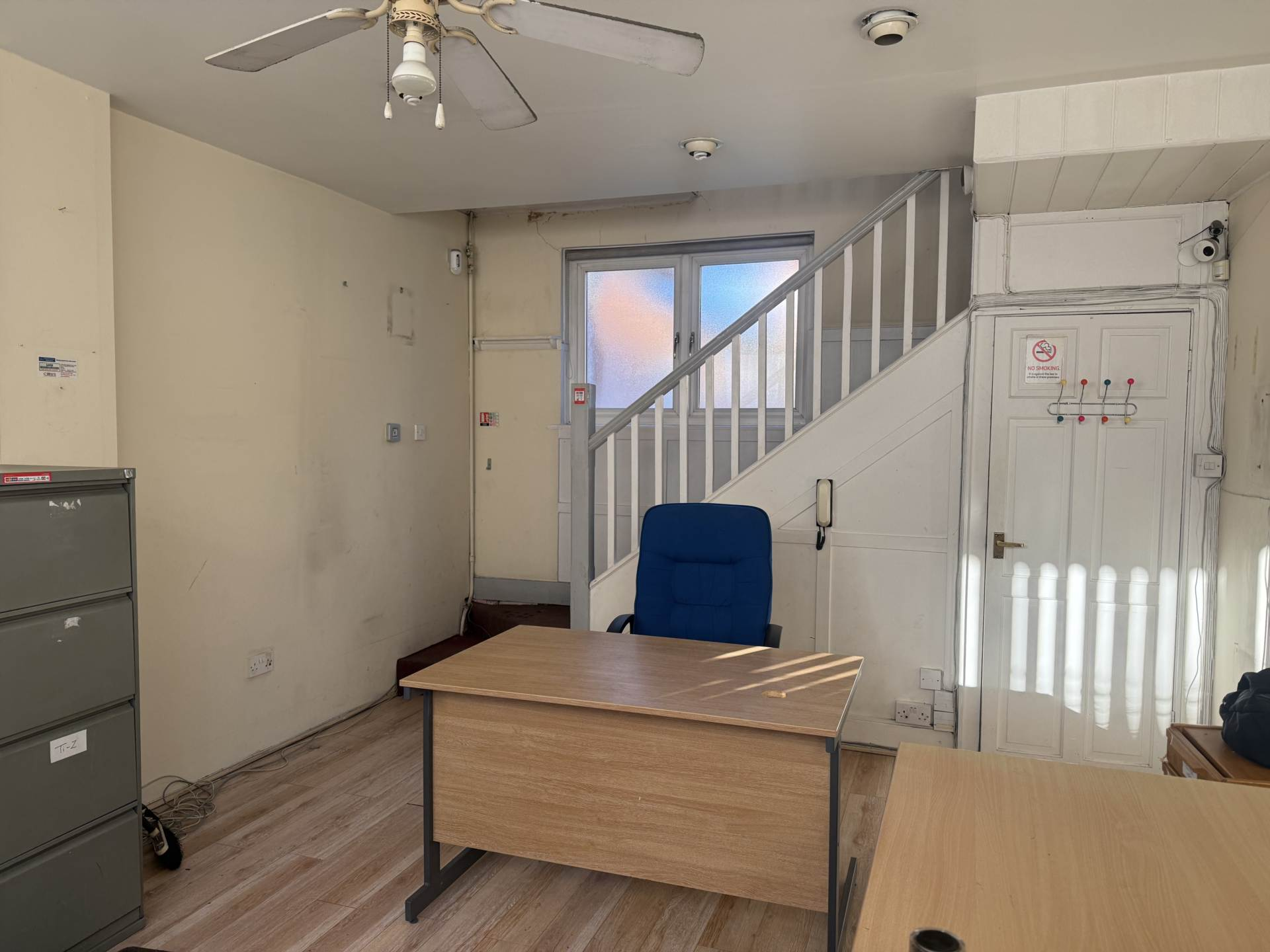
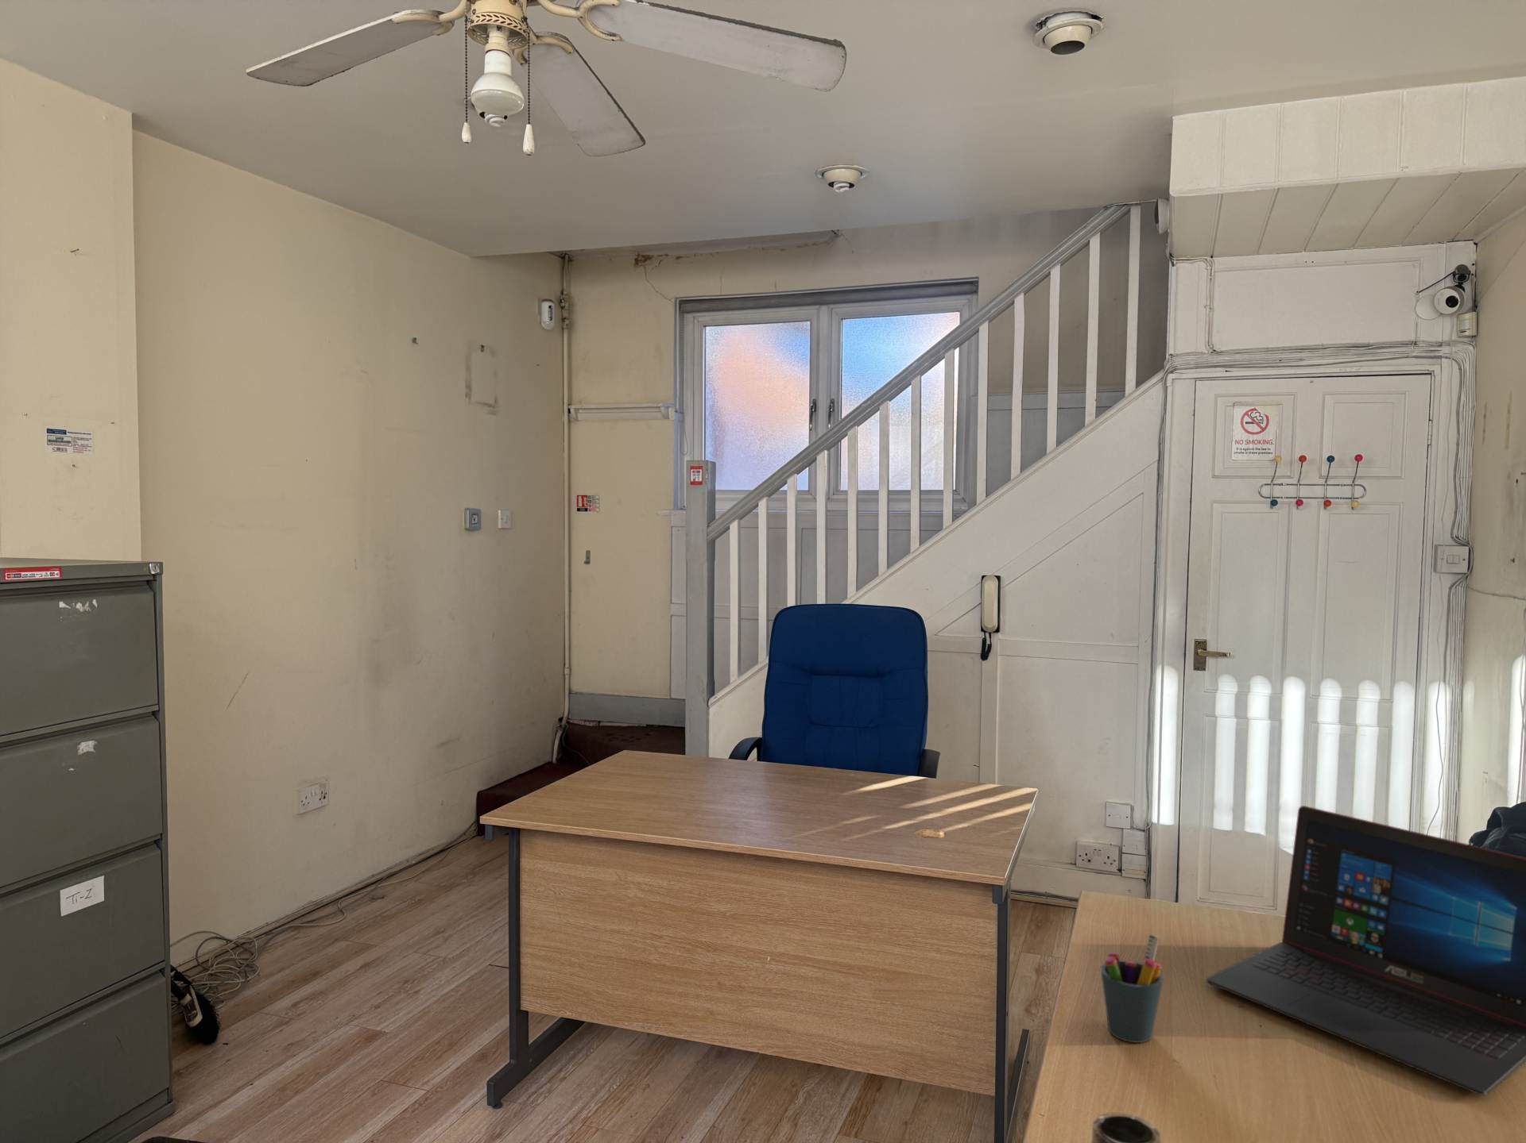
+ pen holder (1132, 987)
+ laptop (1377, 929)
